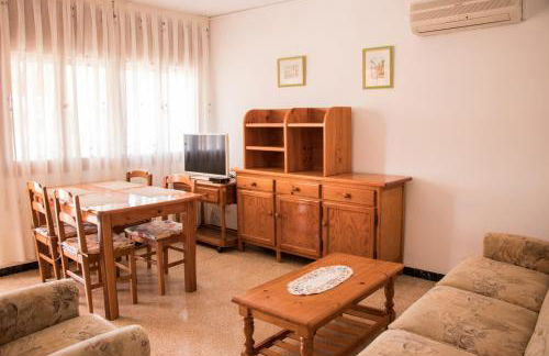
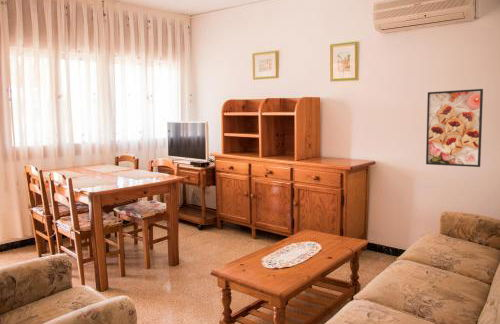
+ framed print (453, 128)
